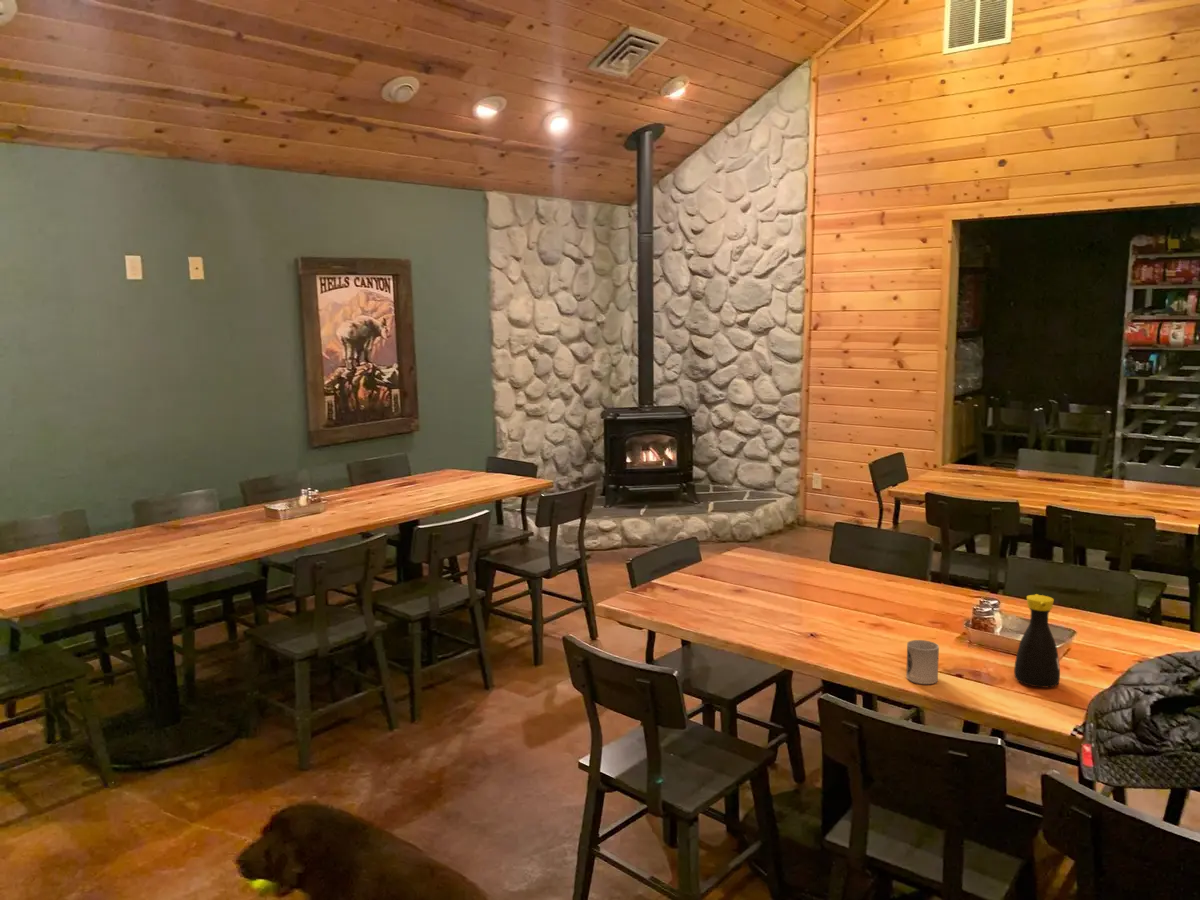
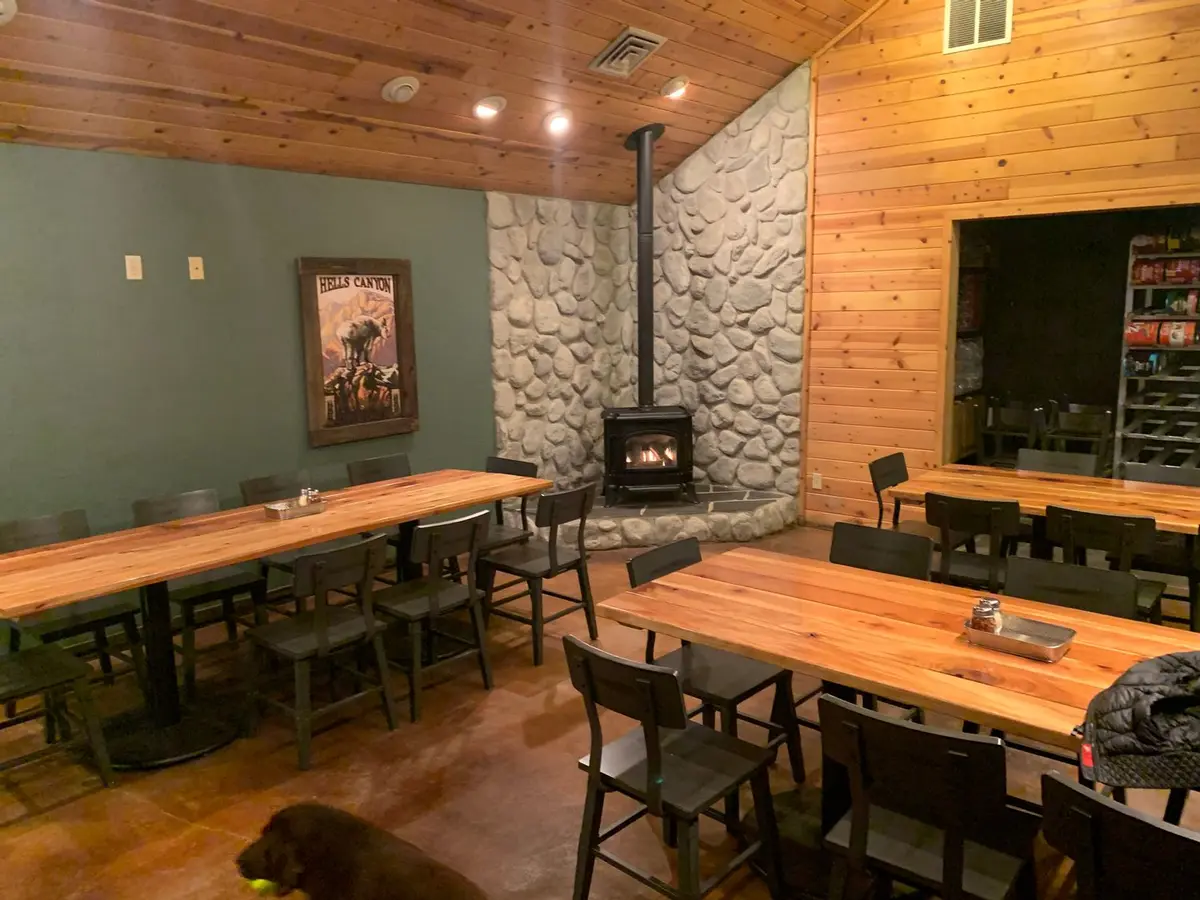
- cup (921, 659)
- bottle (1038, 639)
